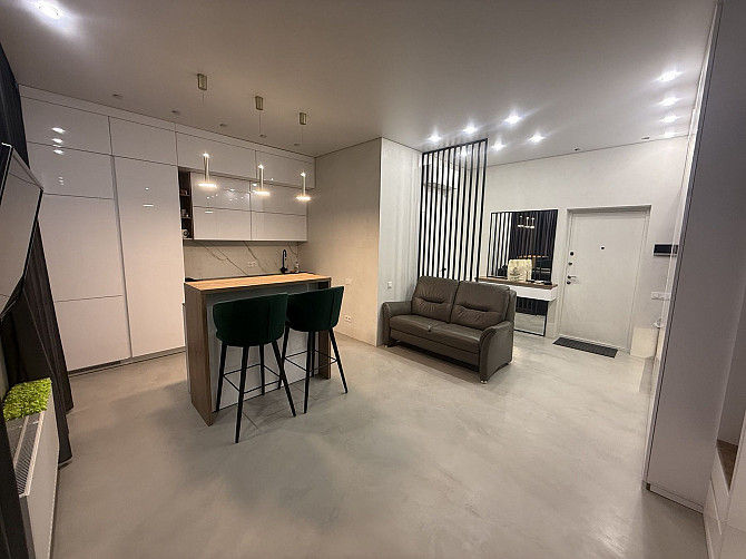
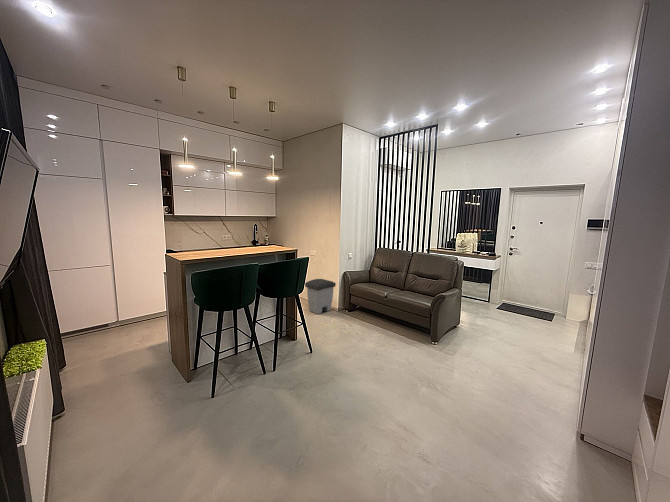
+ trash can (319, 295)
